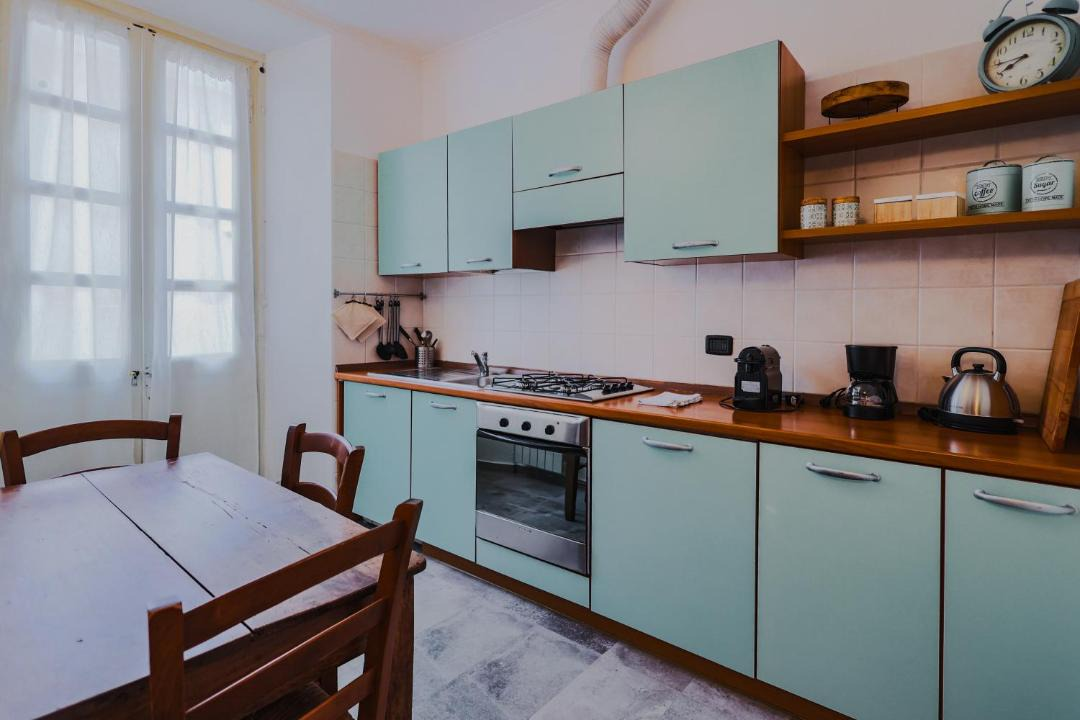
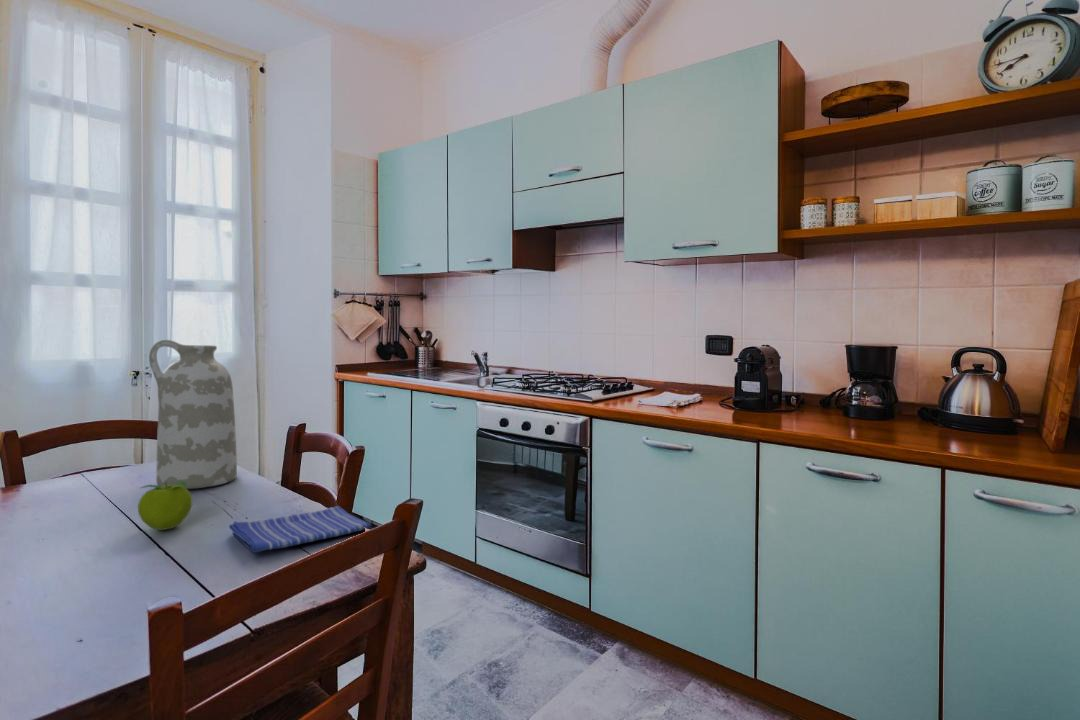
+ dish towel (300, 526)
+ vase (194, 411)
+ fruit (166, 504)
